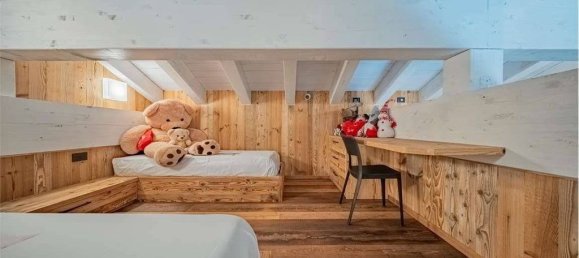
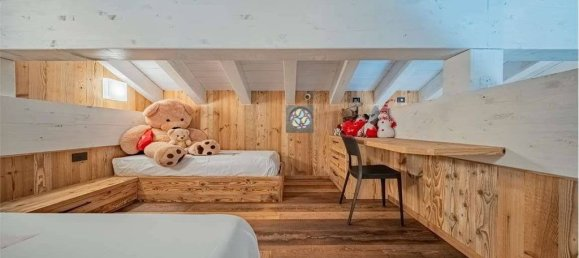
+ wall ornament (299, 119)
